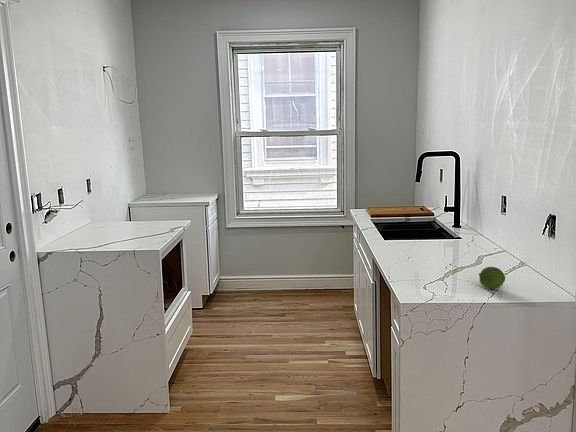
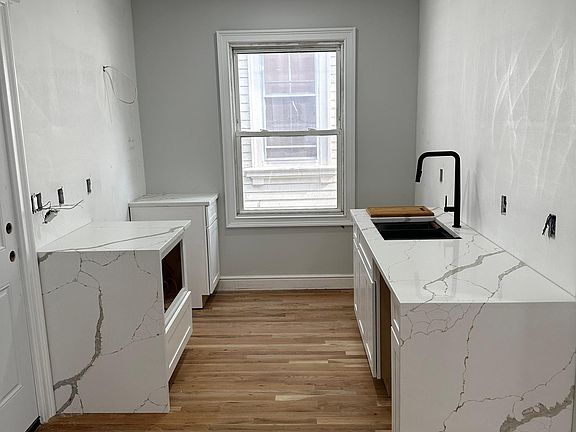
- fruit (491, 277)
